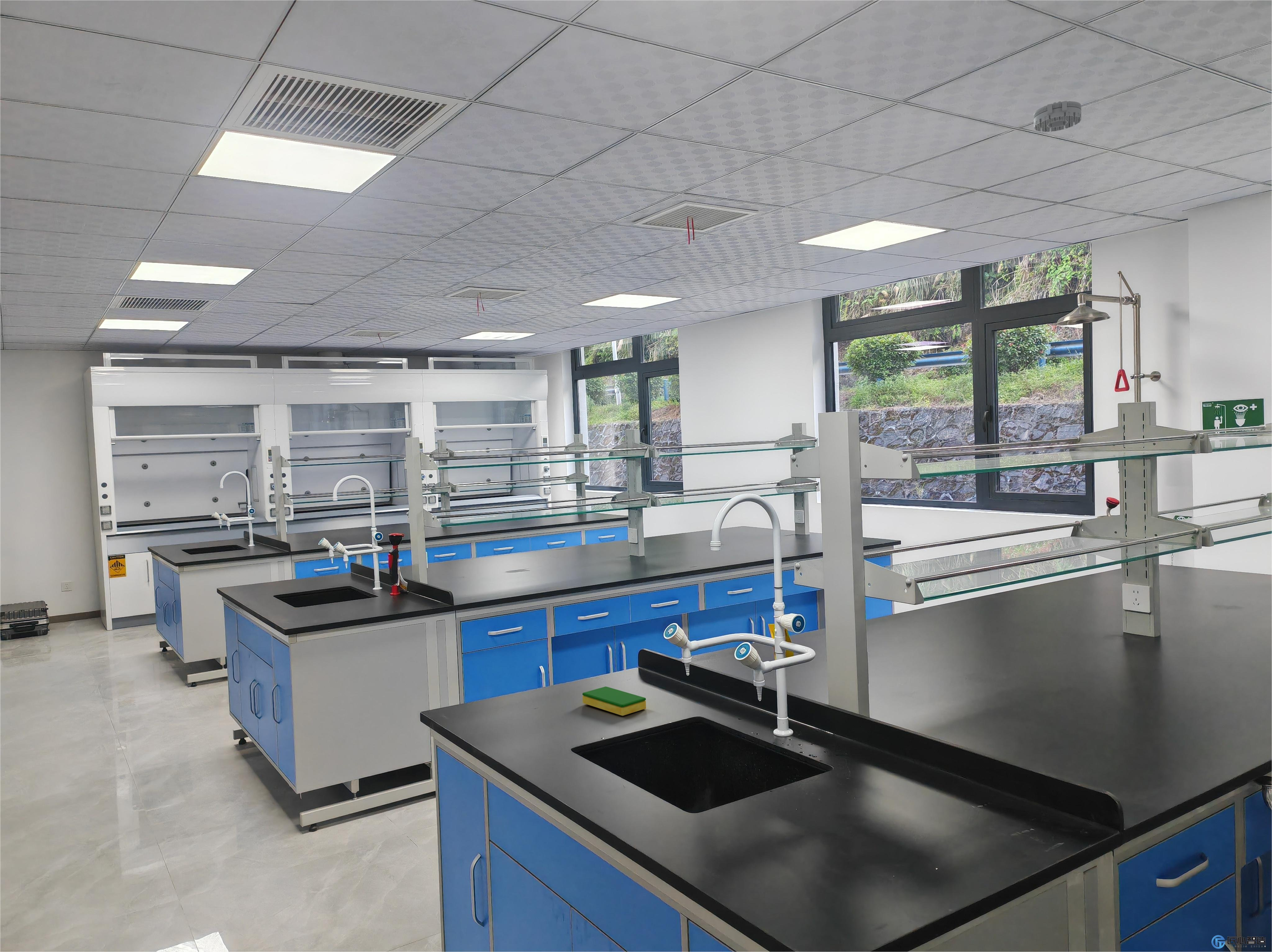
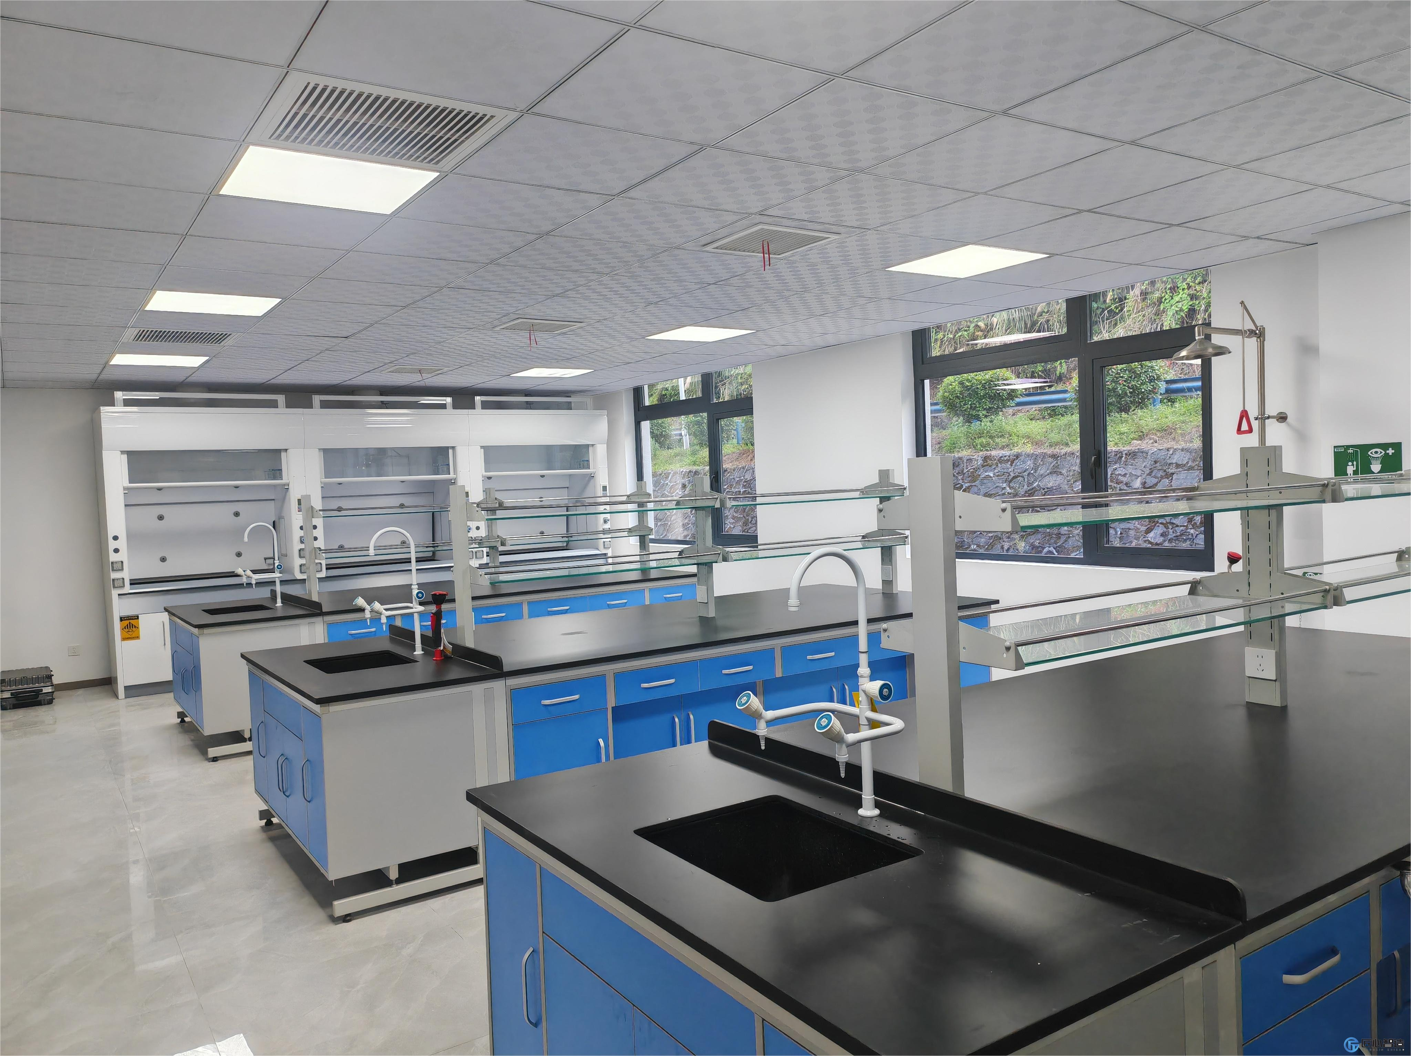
- dish sponge (614, 700)
- smoke detector (1057, 116)
